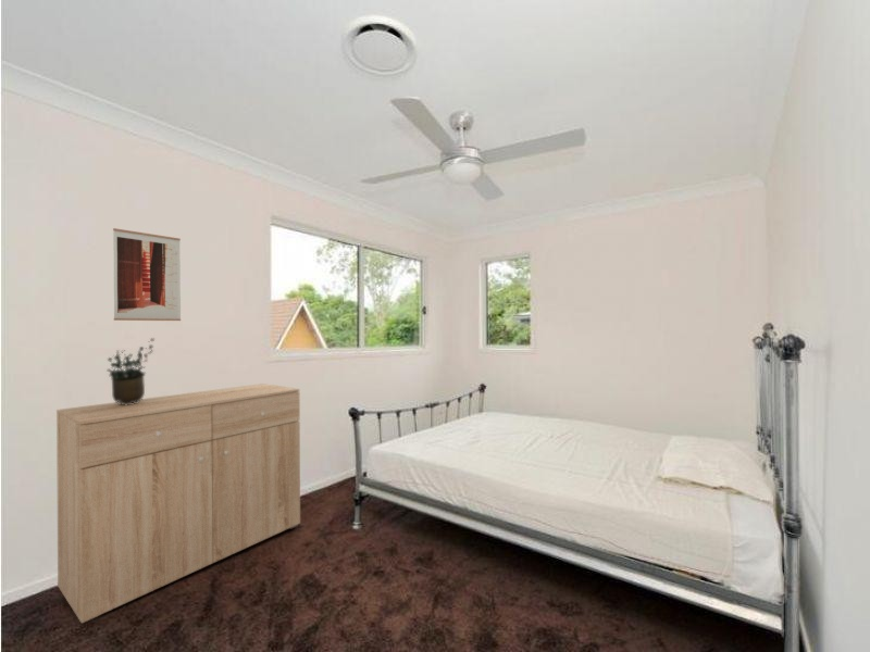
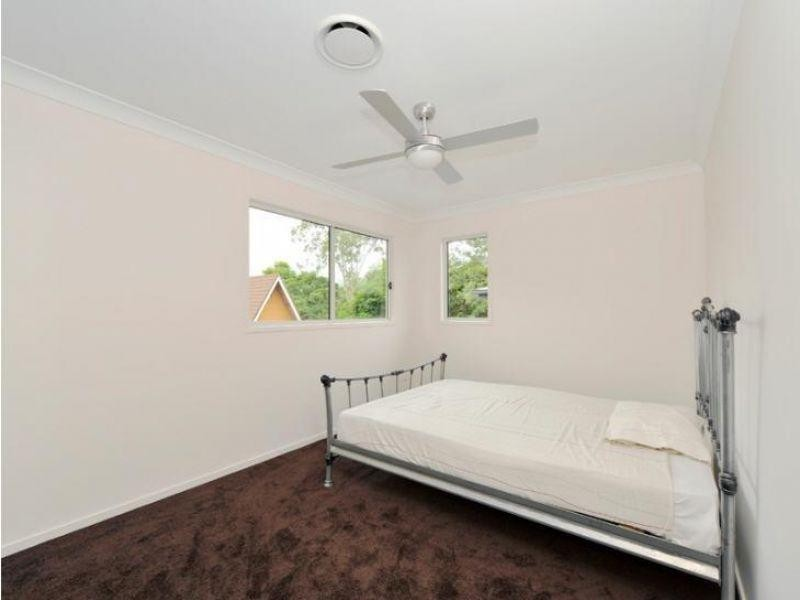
- dresser (195, 476)
- potted plant (129, 371)
- wall art (148, 277)
